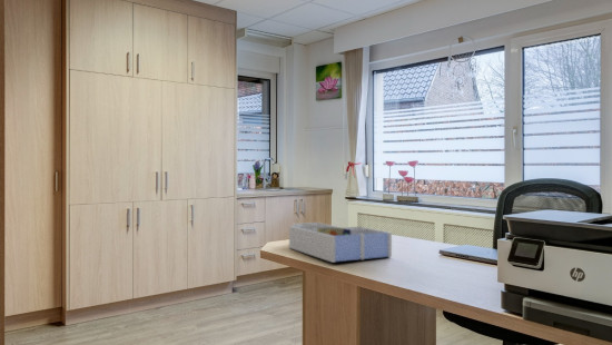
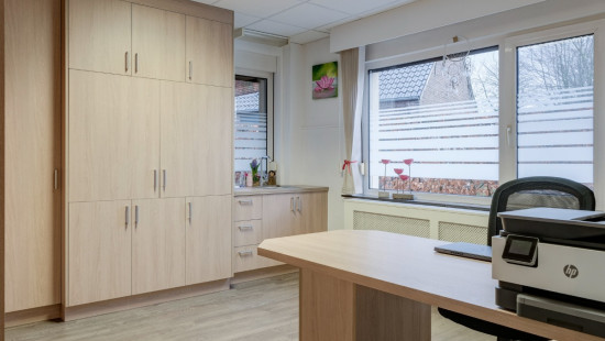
- desk organizer (332, 239)
